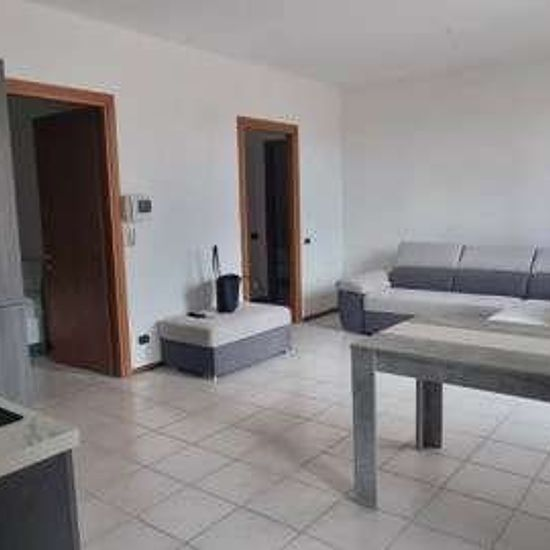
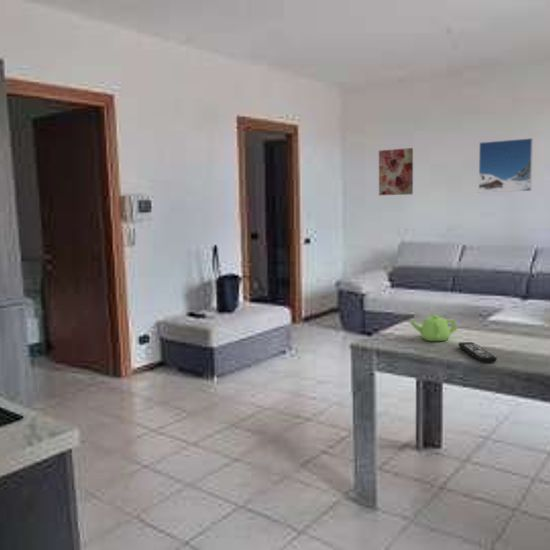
+ wall art (395, 172)
+ remote control (476, 352)
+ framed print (504, 166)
+ teapot (433, 326)
